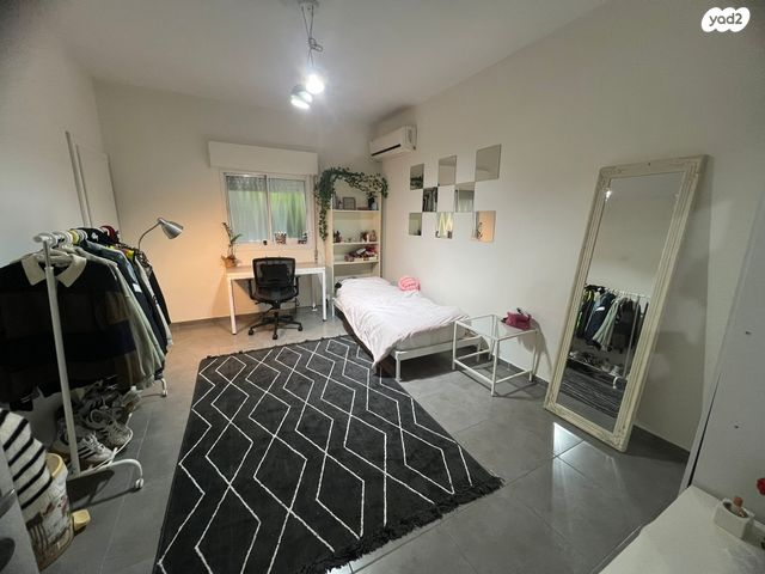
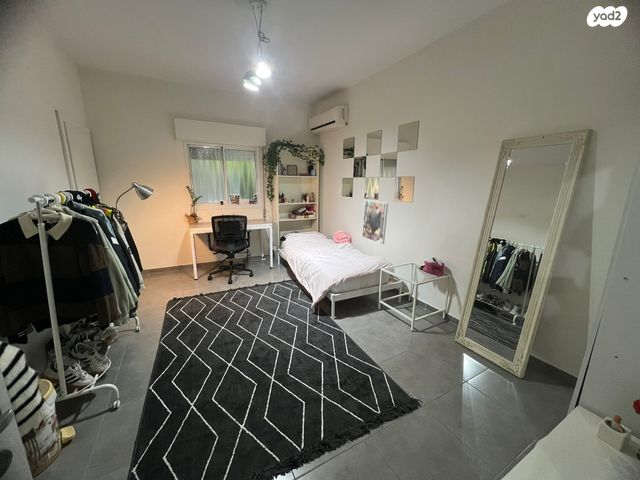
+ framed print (374, 221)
